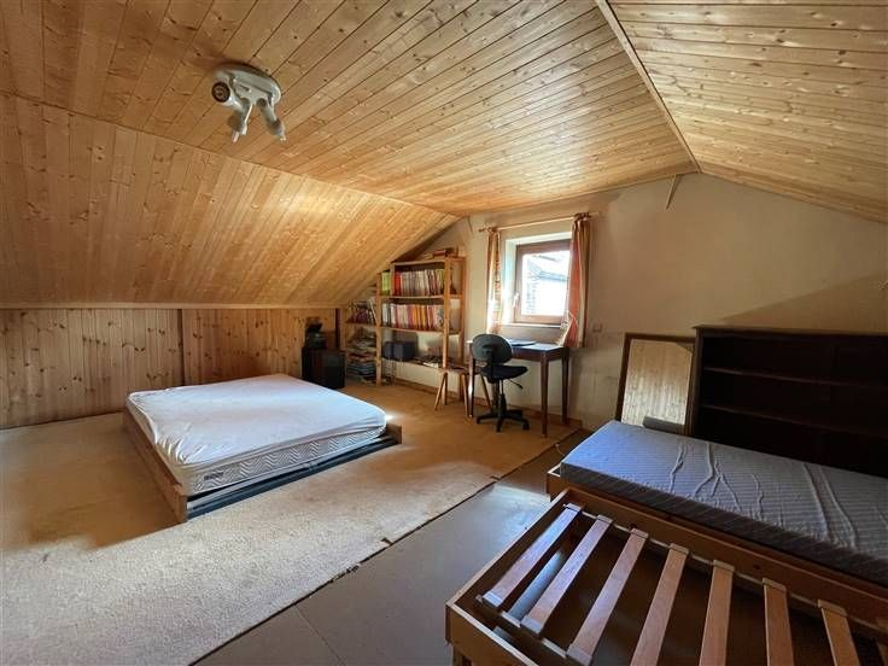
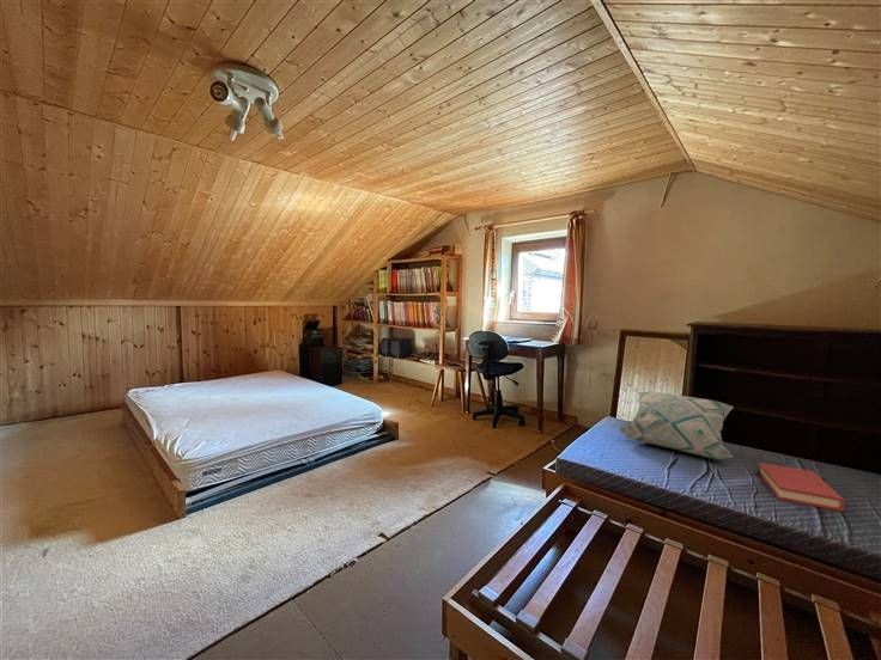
+ hardback book (796, 484)
+ decorative pillow (676, 421)
